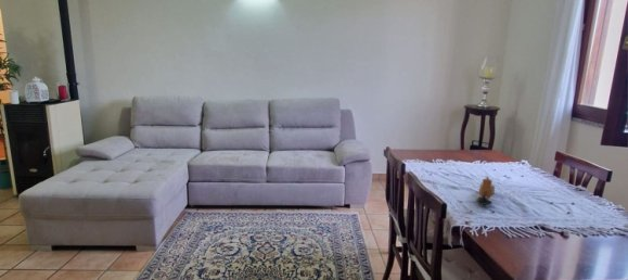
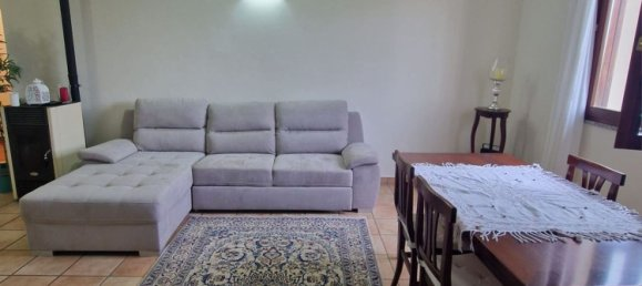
- teapot (486, 187)
